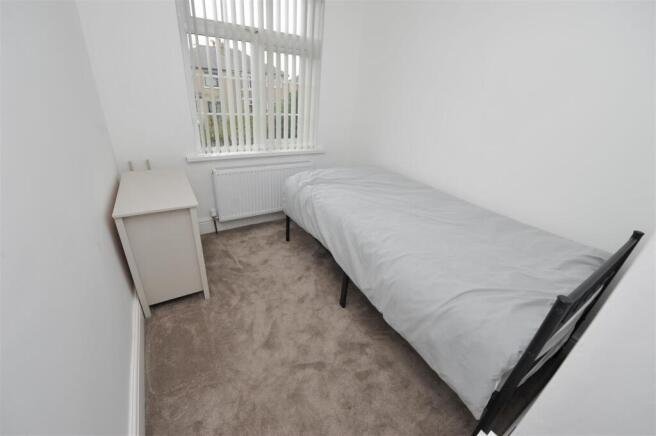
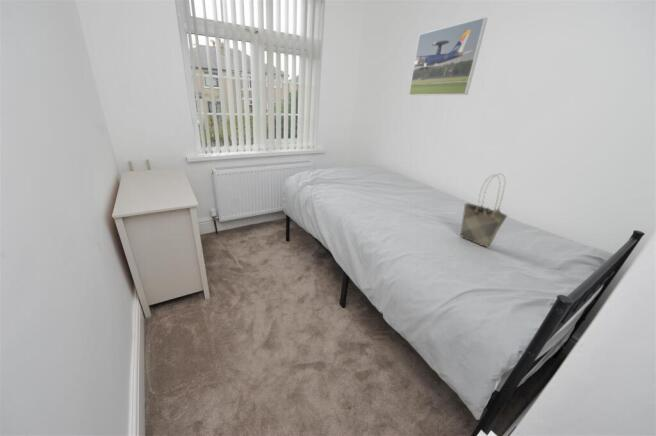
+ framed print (442, 62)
+ tote bag (484, 209)
